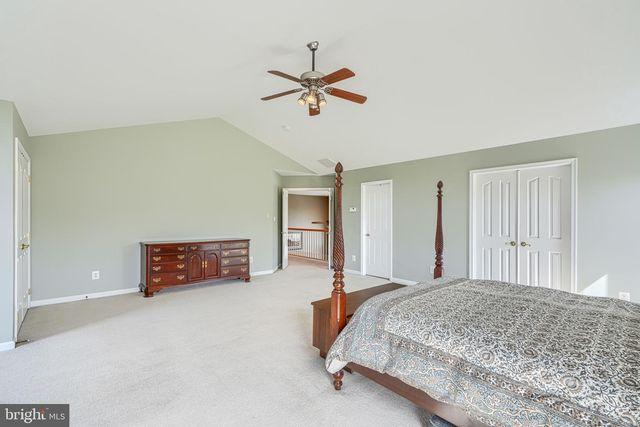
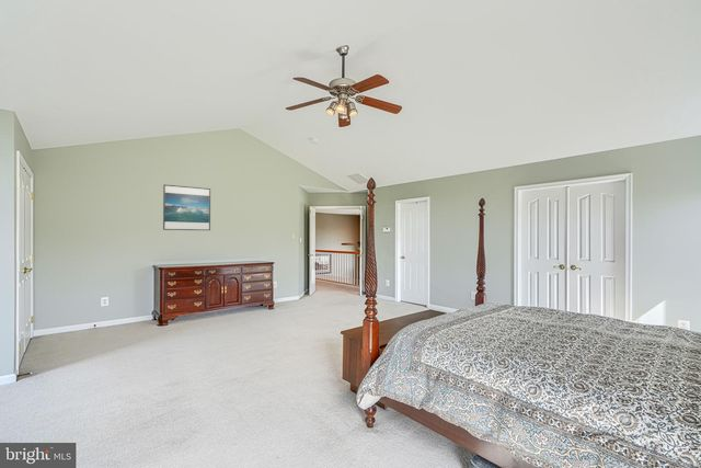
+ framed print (187, 208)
